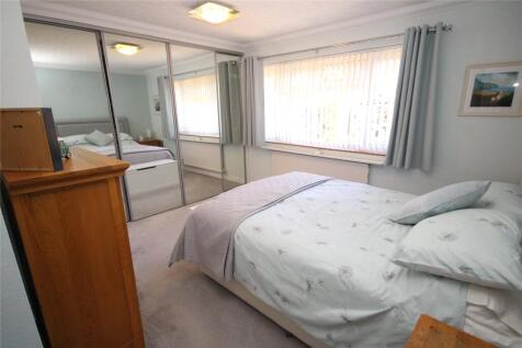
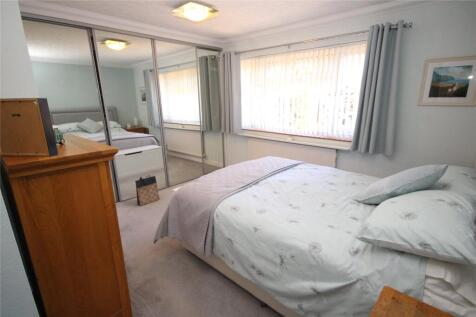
+ bag (146, 189)
